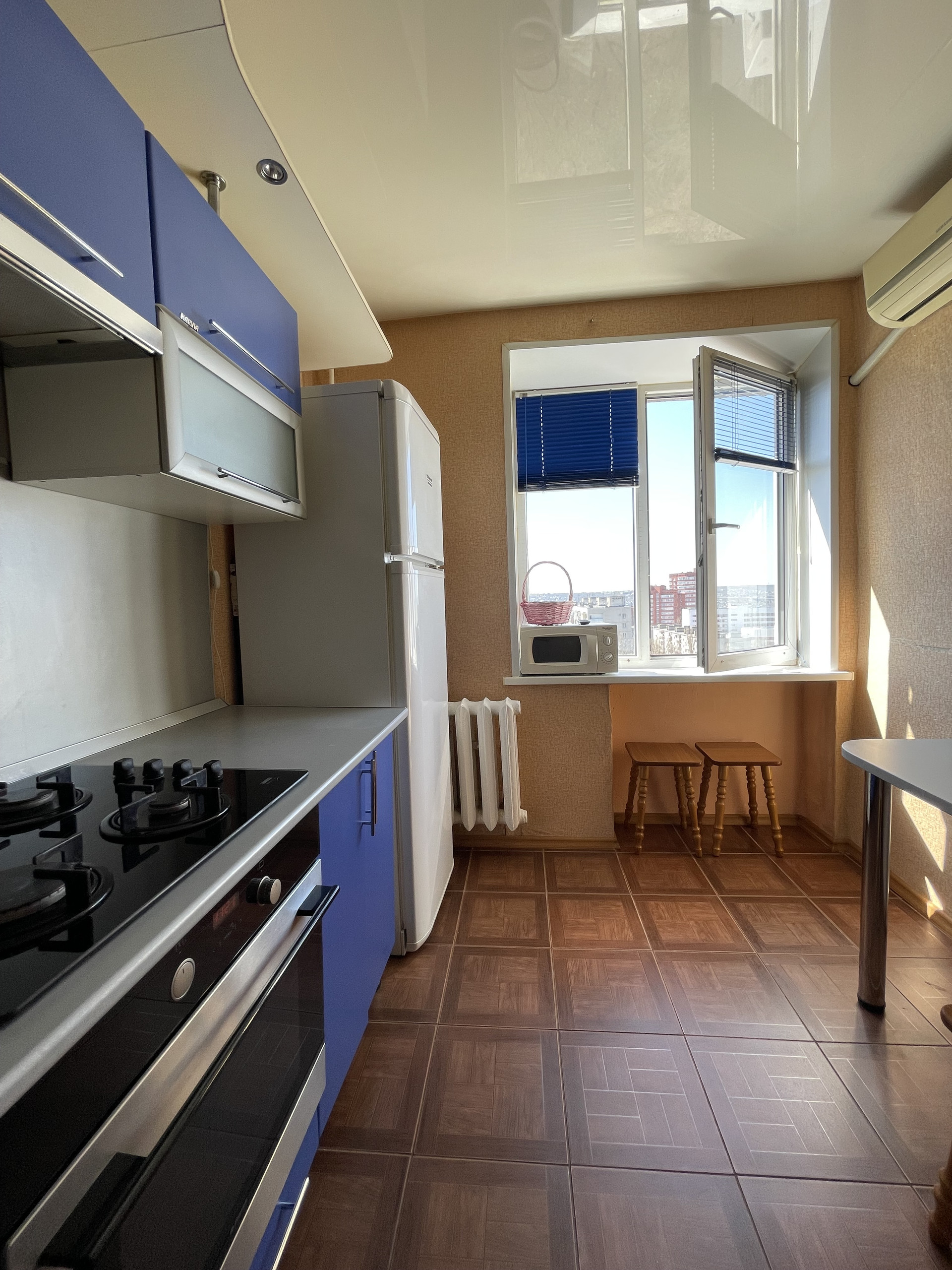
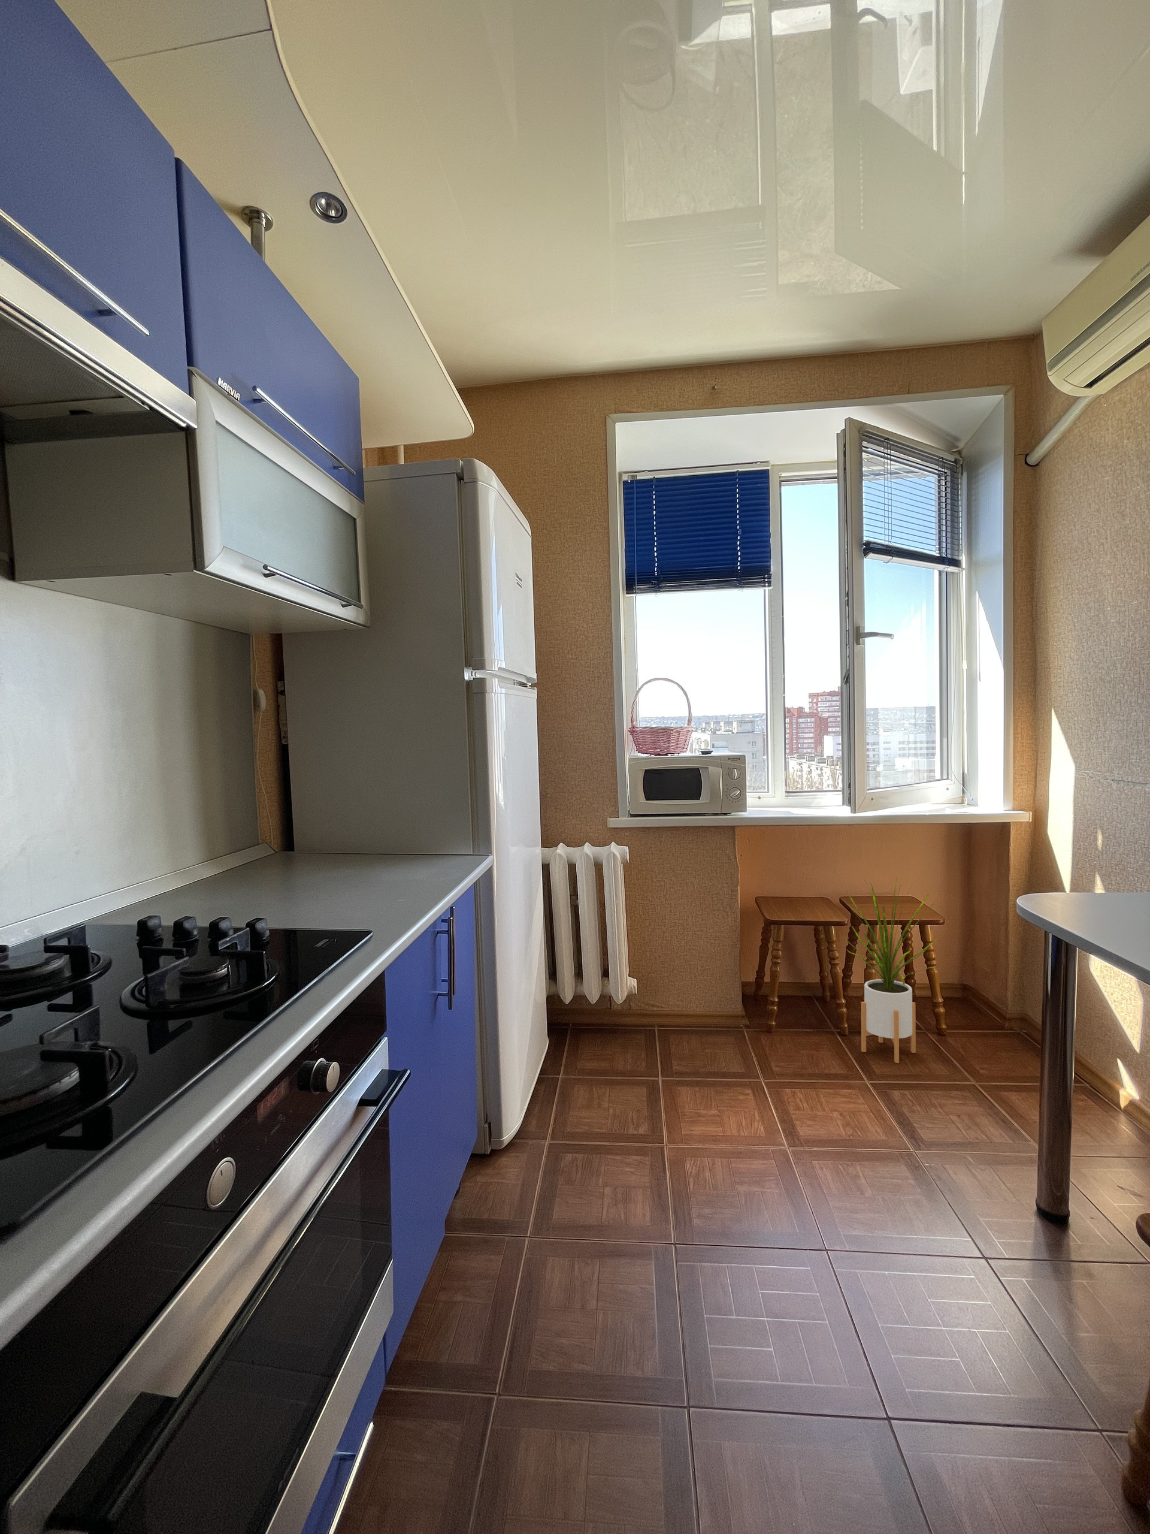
+ house plant (888, 965)
